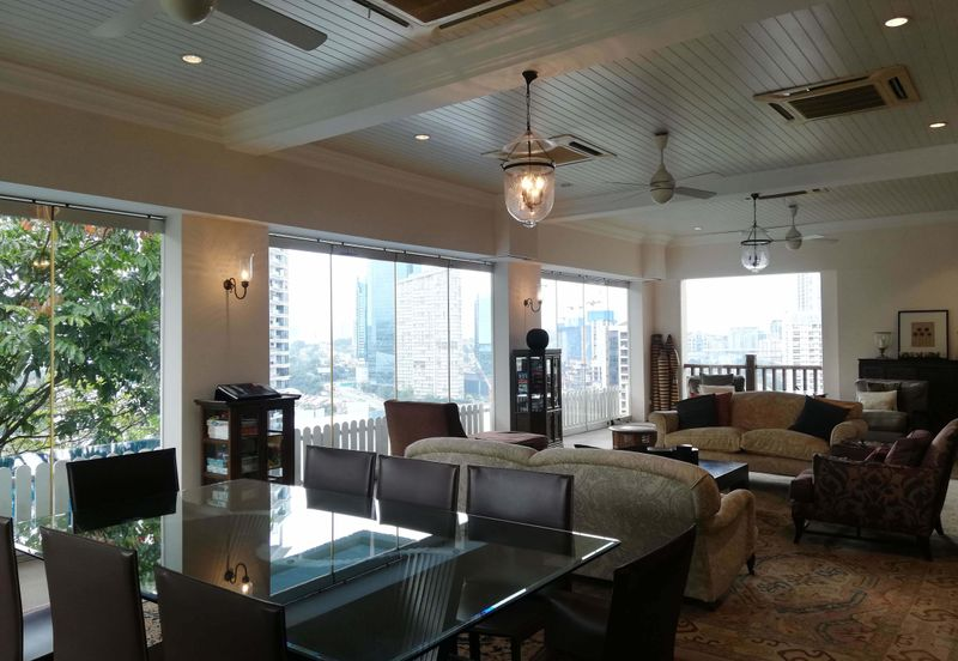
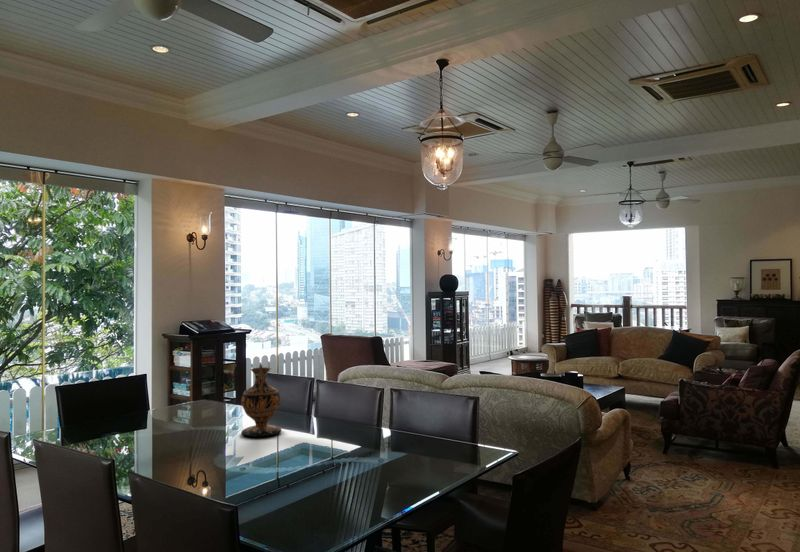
+ vase (261, 399)
